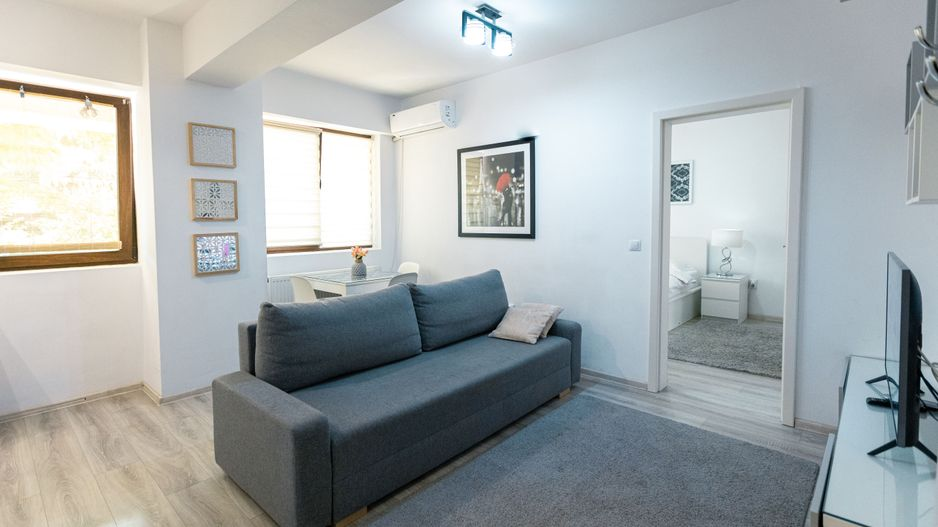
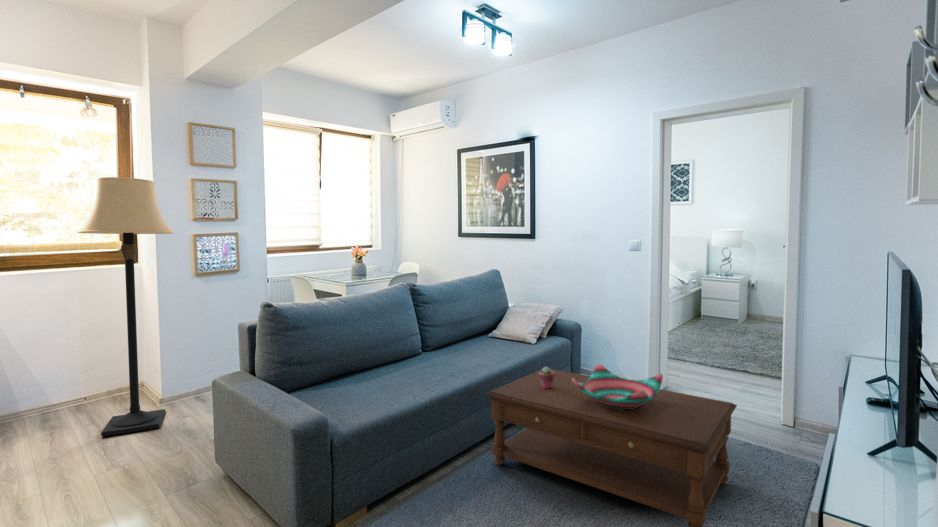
+ lamp (131, 303)
+ decorative bowl (617, 389)
+ potted succulent (546, 376)
+ coffee table (605, 435)
